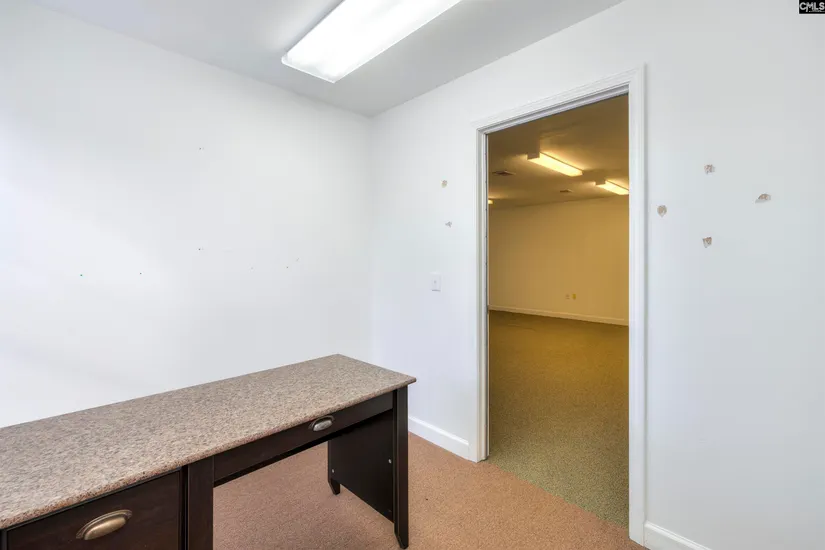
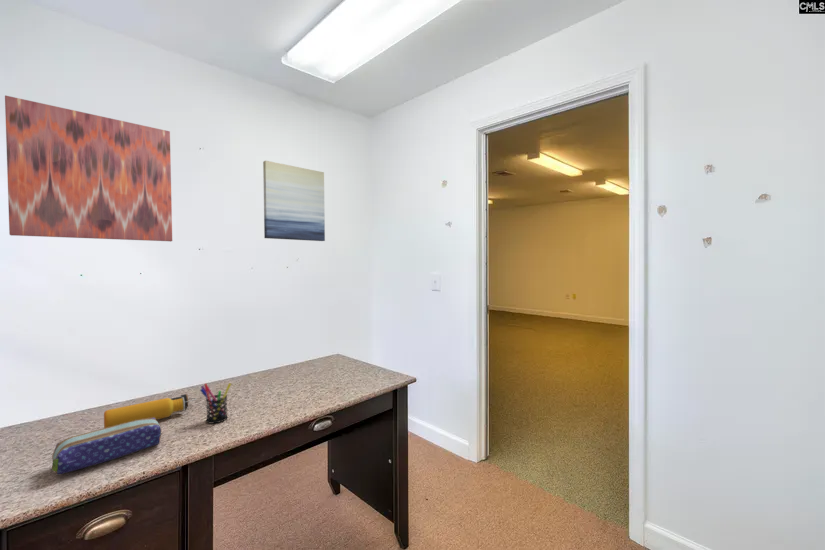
+ wall art (98, 177)
+ wall art (295, 203)
+ pen holder (216, 401)
+ water bottle (154, 407)
+ pencil case (110, 442)
